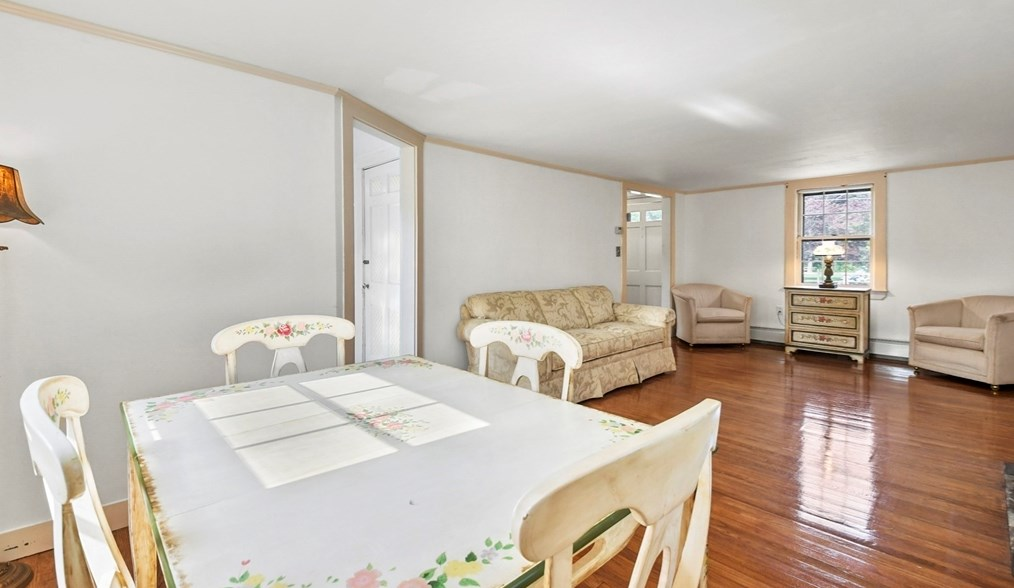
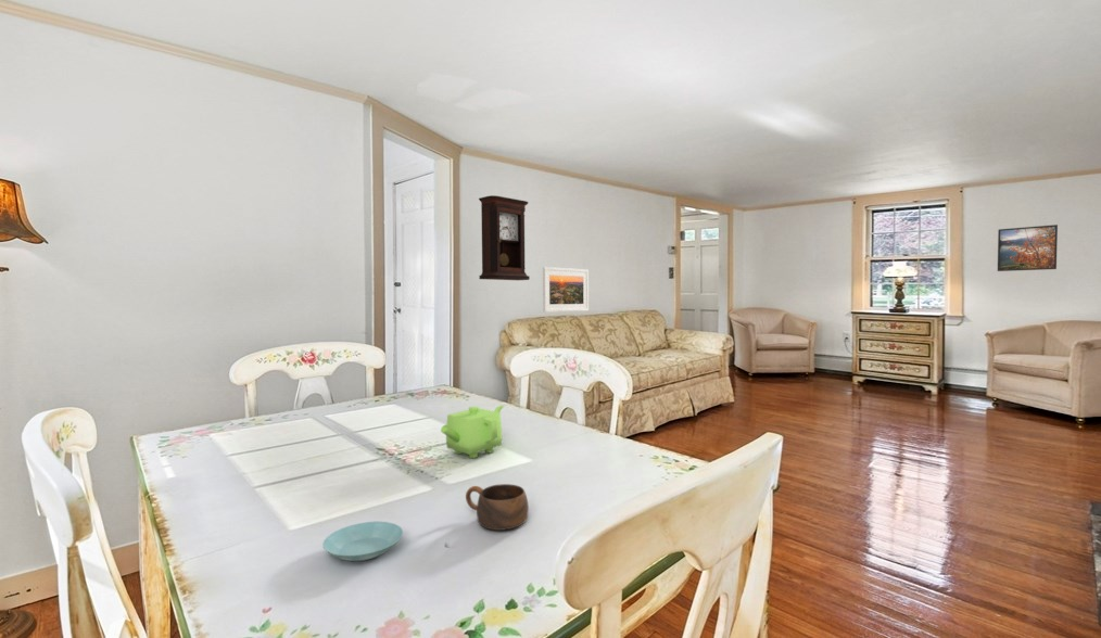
+ cup (496, 503)
+ saucer (364, 544)
+ teapot (473, 429)
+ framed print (566, 290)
+ pendulum clock (506, 240)
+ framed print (1026, 248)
